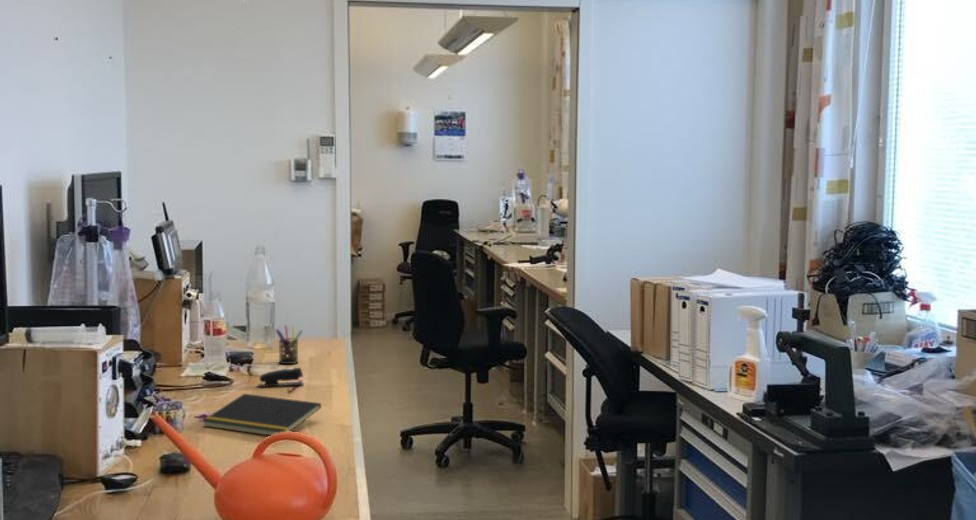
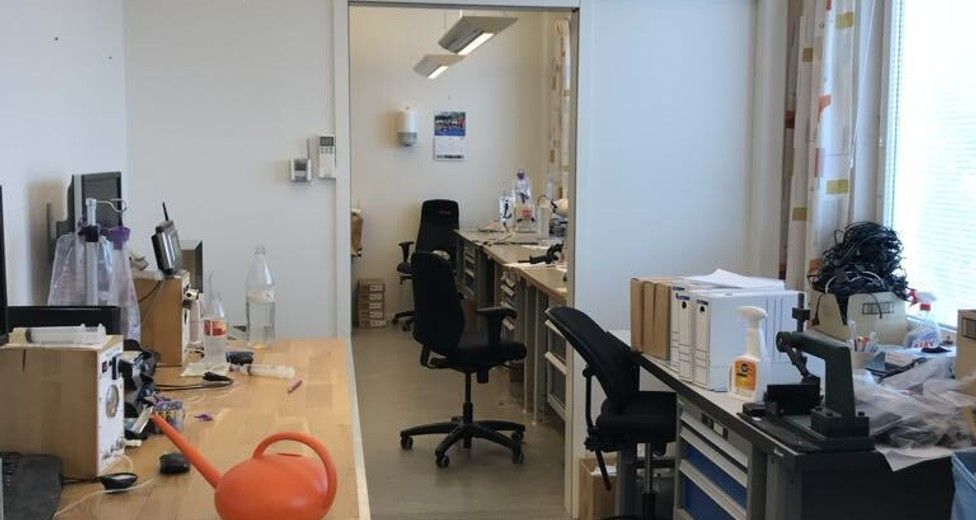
- stapler (280, 376)
- pen holder (290, 343)
- notepad (262, 414)
